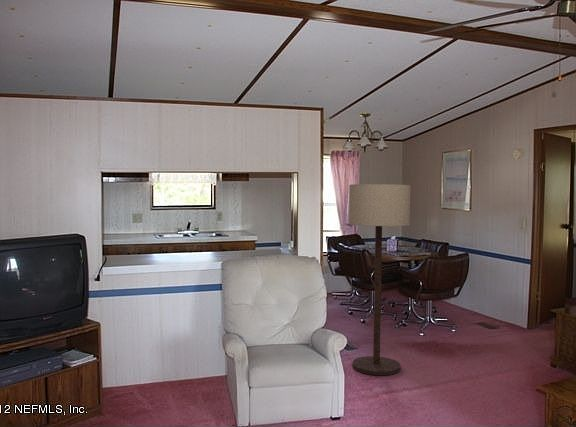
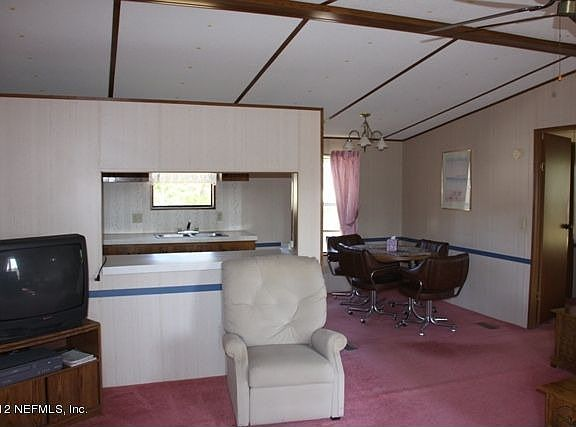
- floor lamp (378, 276)
